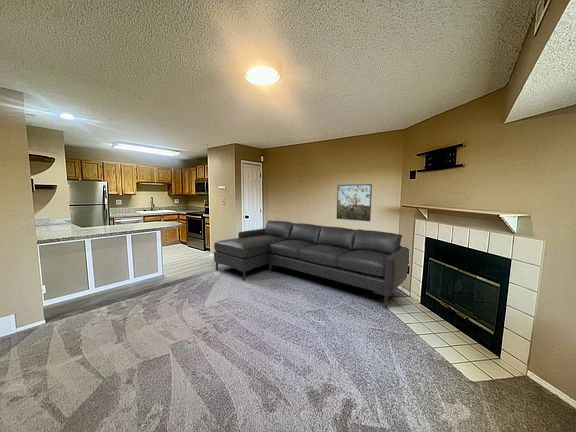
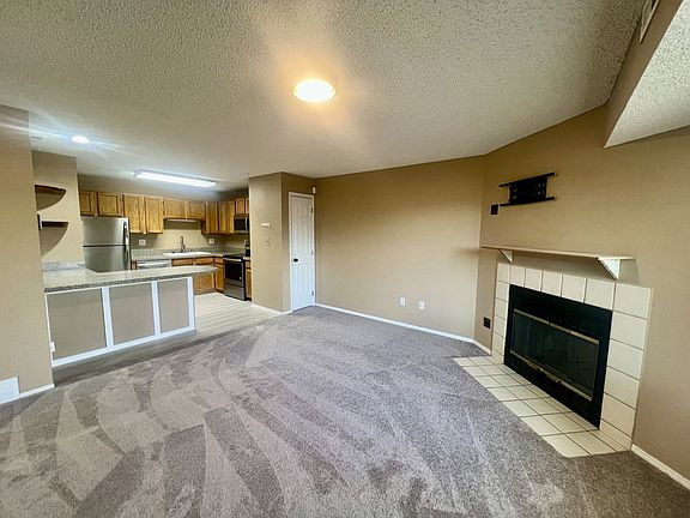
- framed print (353, 202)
- sofa (302, 253)
